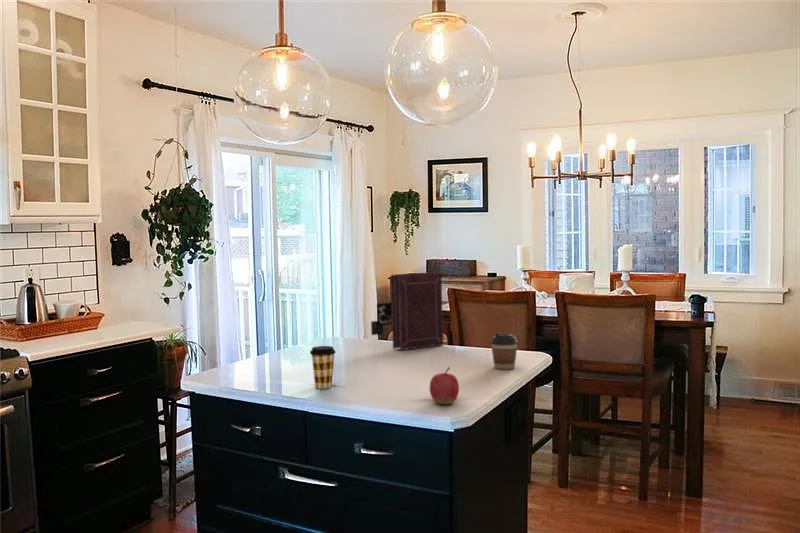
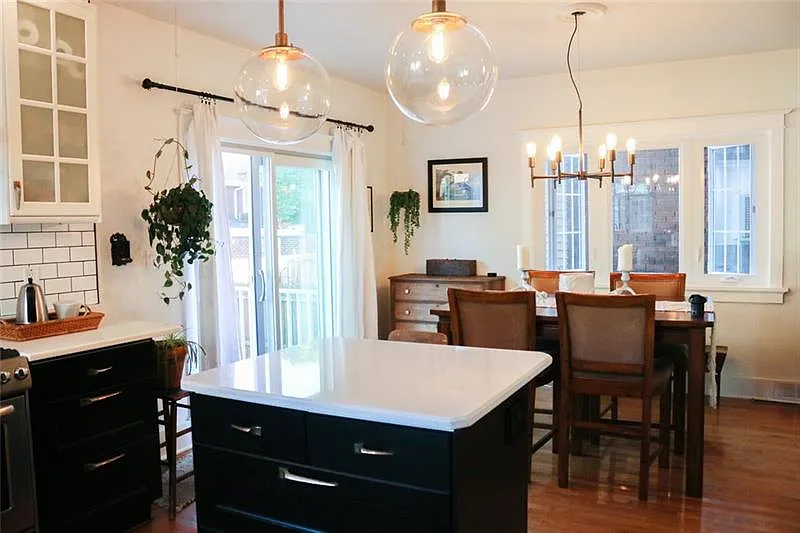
- book (407, 309)
- coffee cup (504, 350)
- coffee cup (323, 367)
- apple (444, 384)
